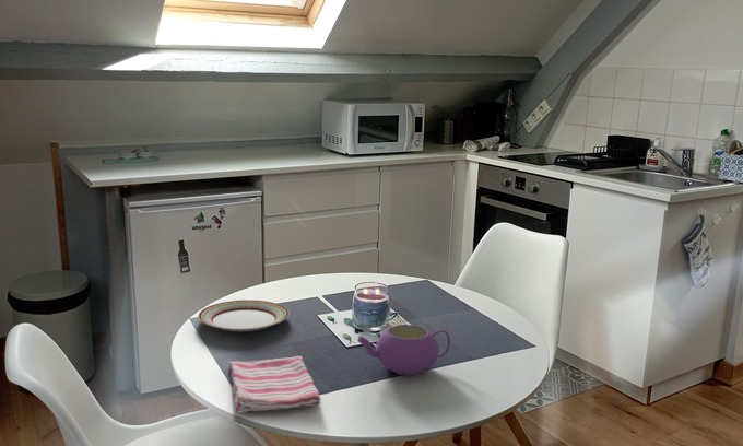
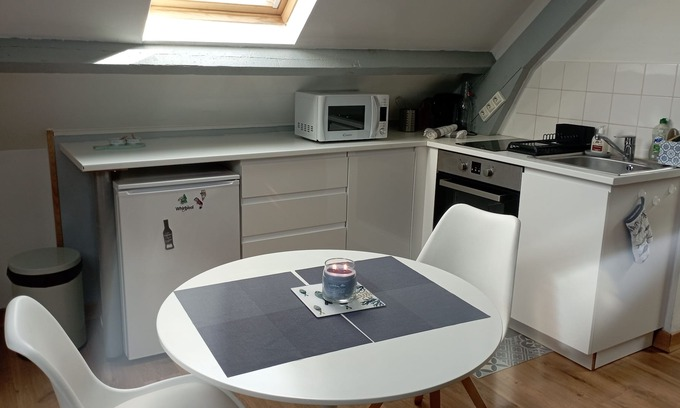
- plate (244, 317)
- teapot (404, 350)
- dish towel (272, 378)
